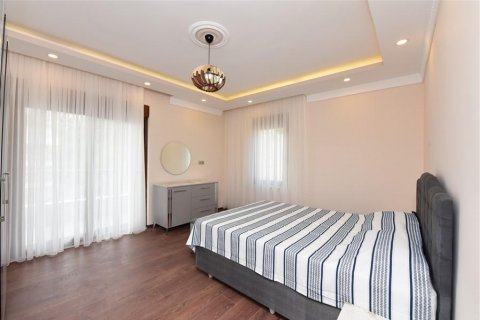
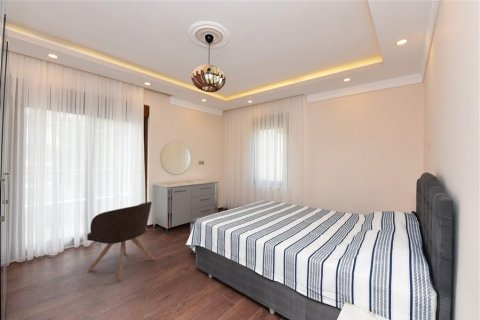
+ armchair (122, 234)
